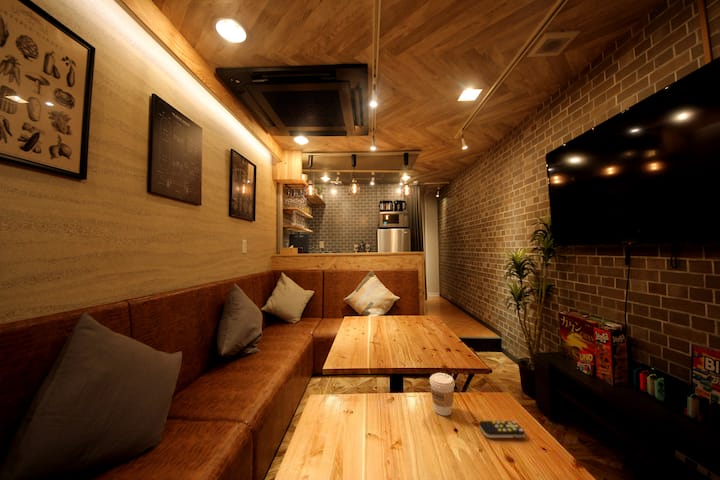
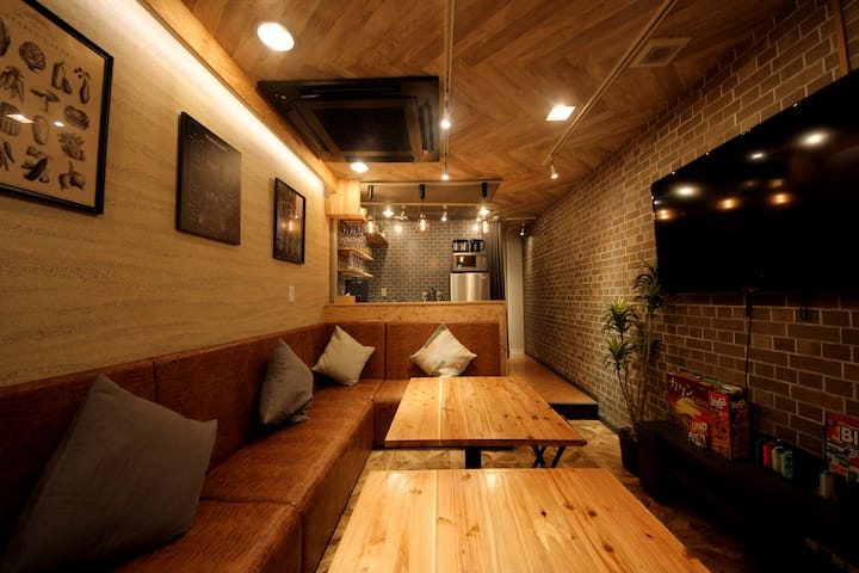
- remote control (501, 428)
- coffee cup (442, 393)
